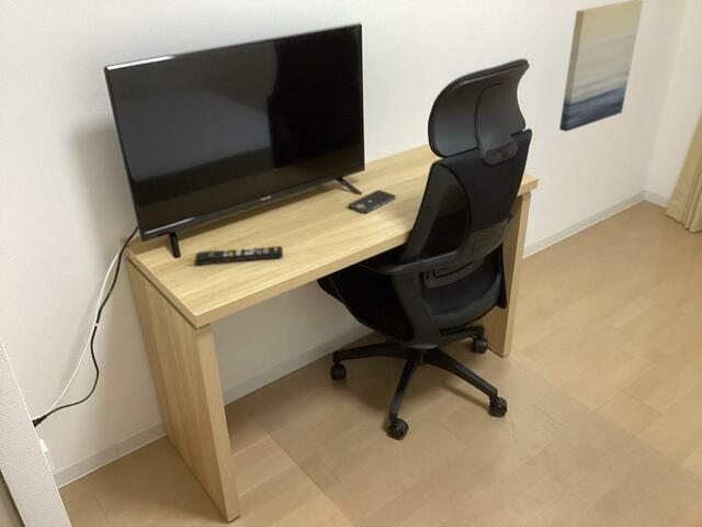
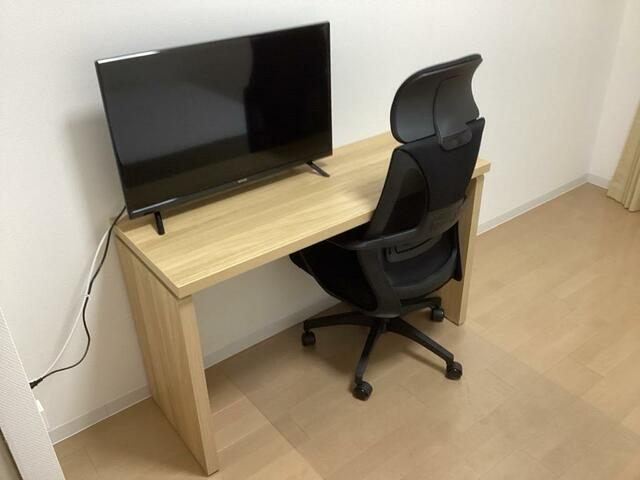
- smartphone (372, 201)
- remote control (239, 255)
- wall art (600, 65)
